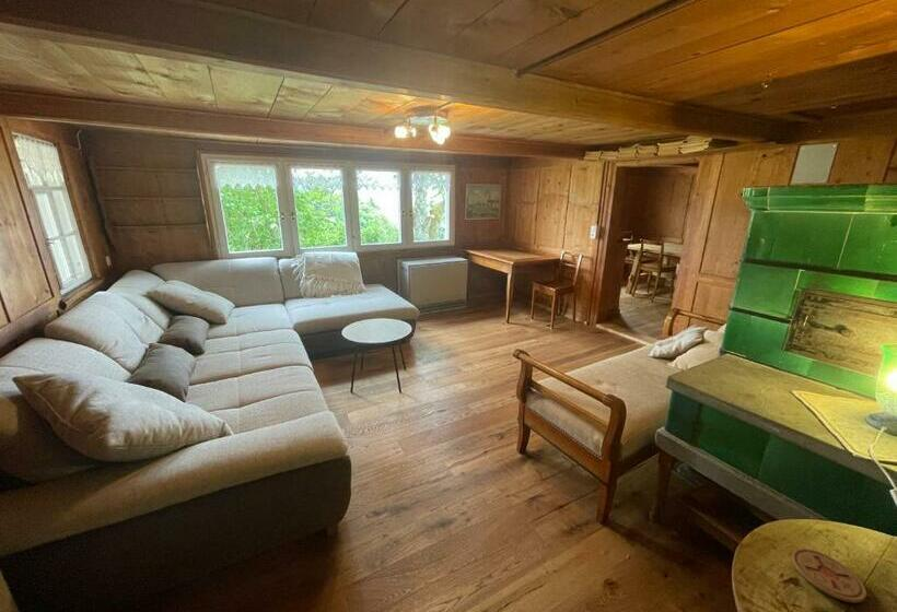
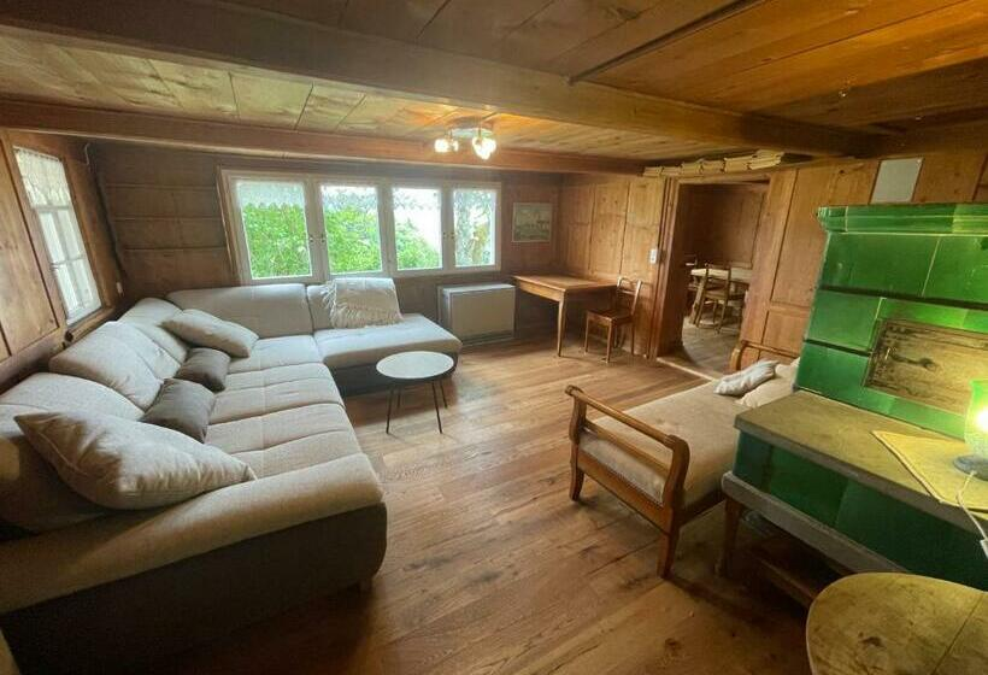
- coaster (827, 574)
